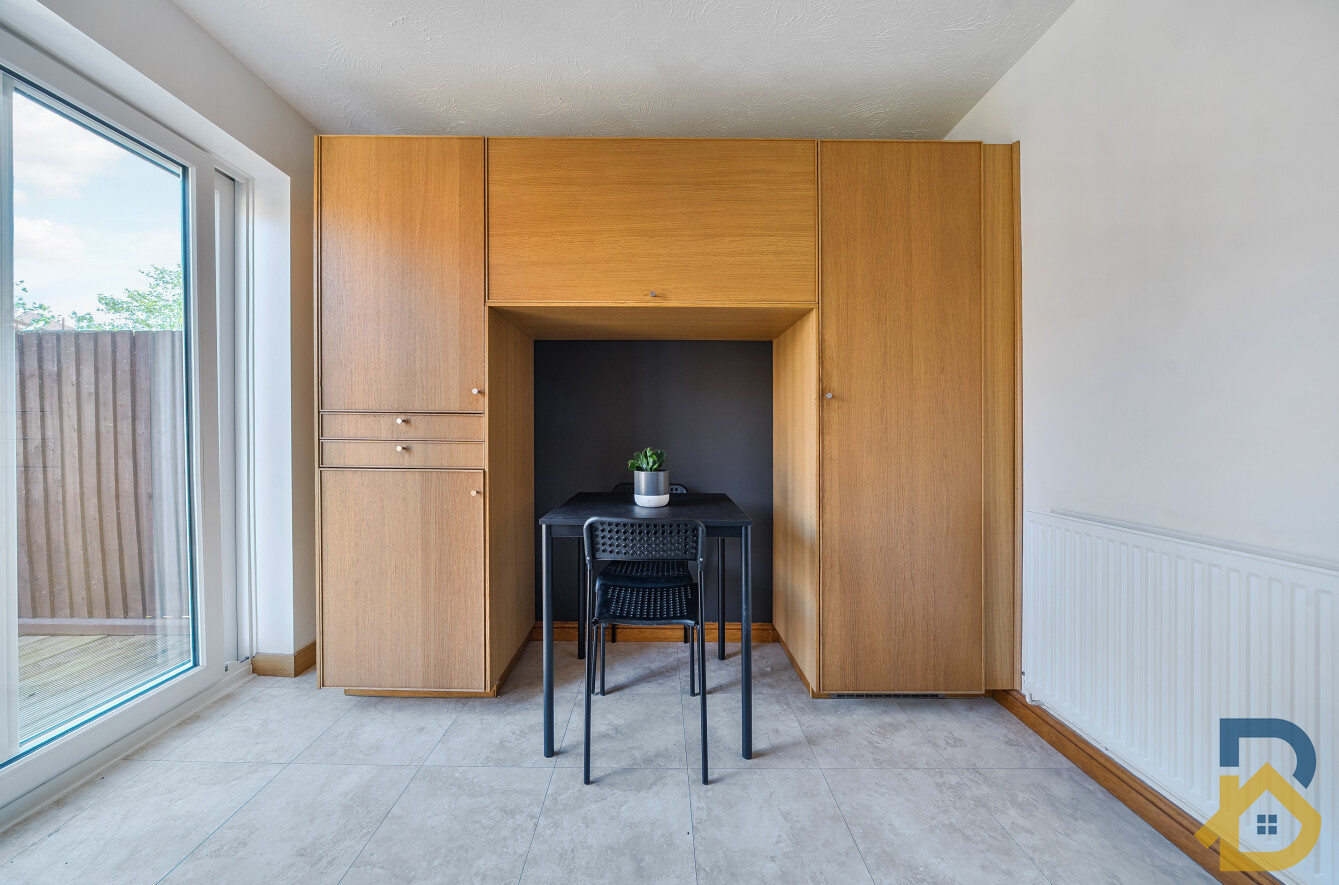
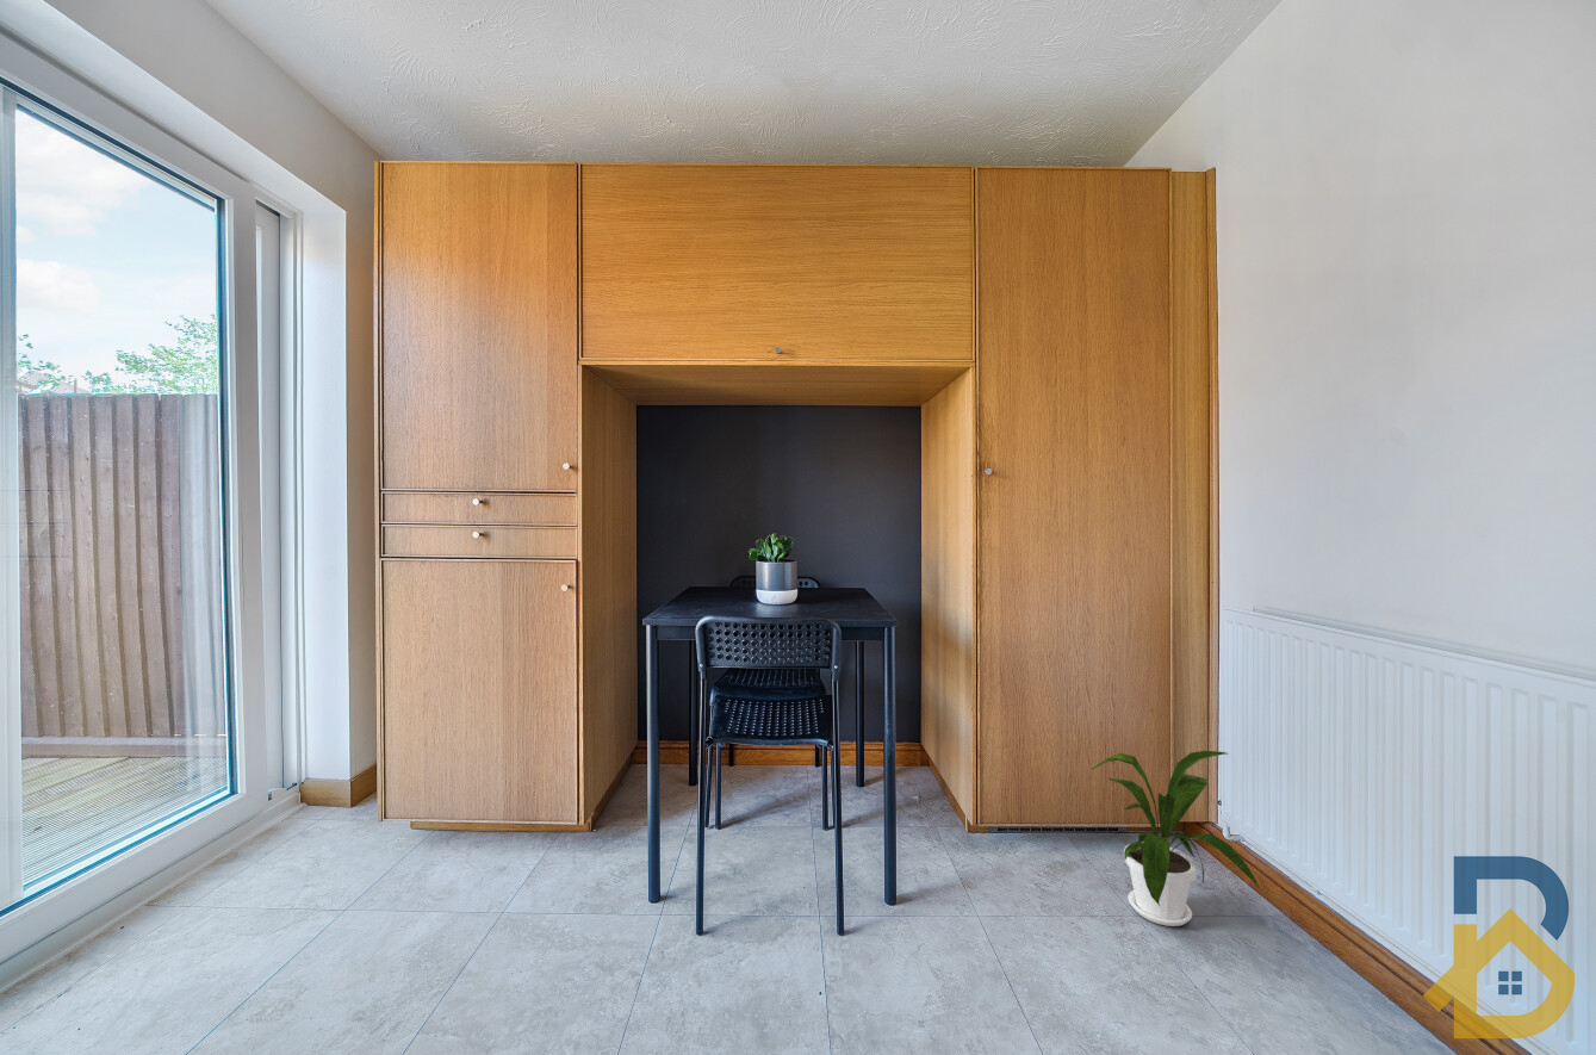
+ house plant (1163, 829)
